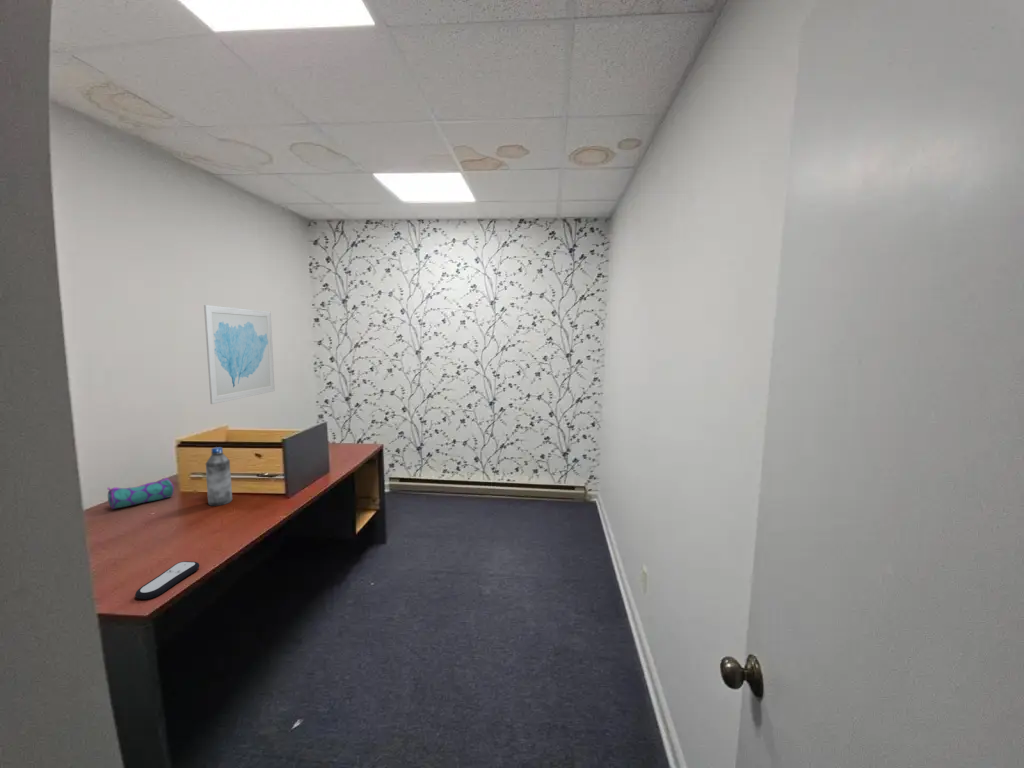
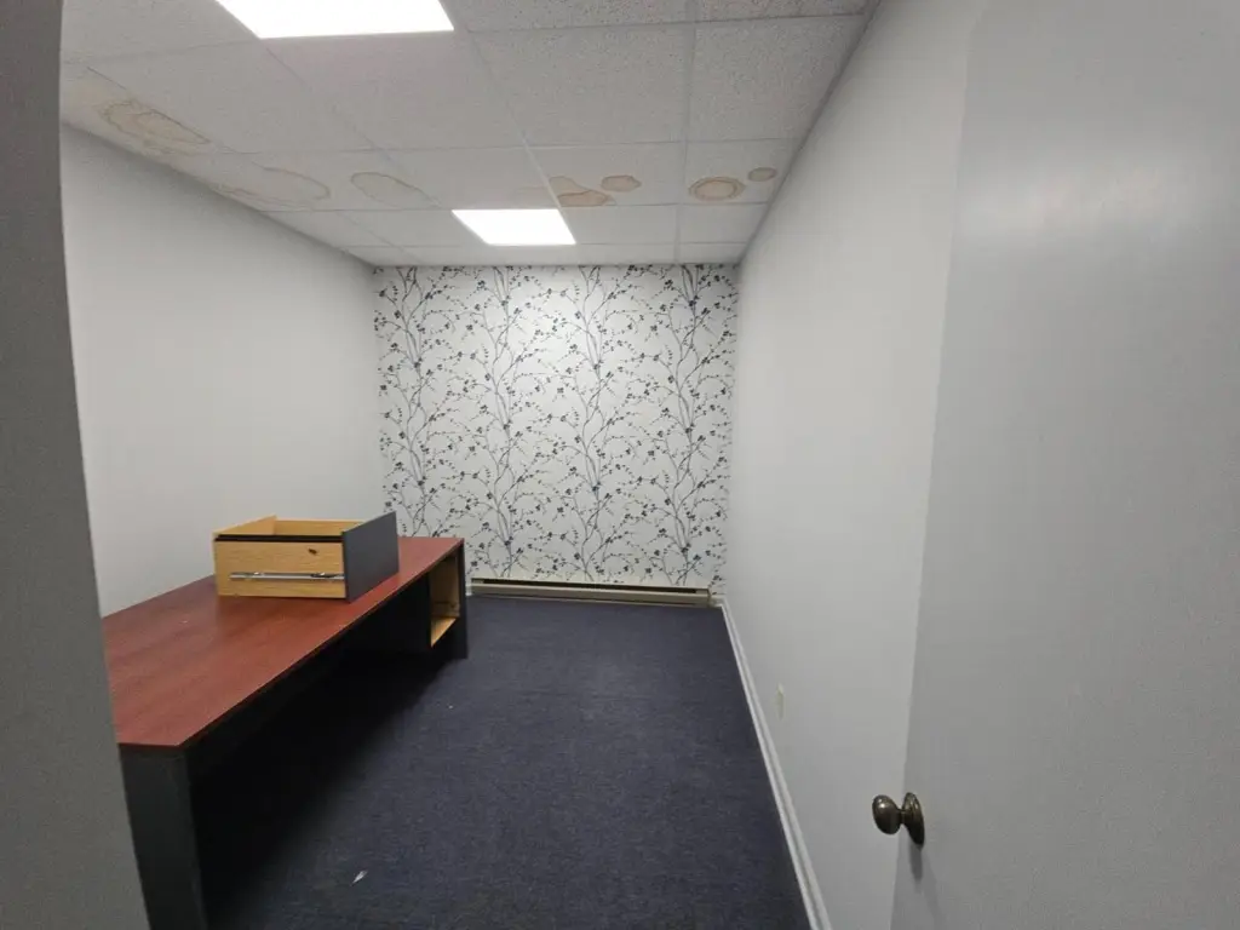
- water bottle (218, 475)
- pencil case (141, 492)
- wall art (243, 353)
- remote control (168, 578)
